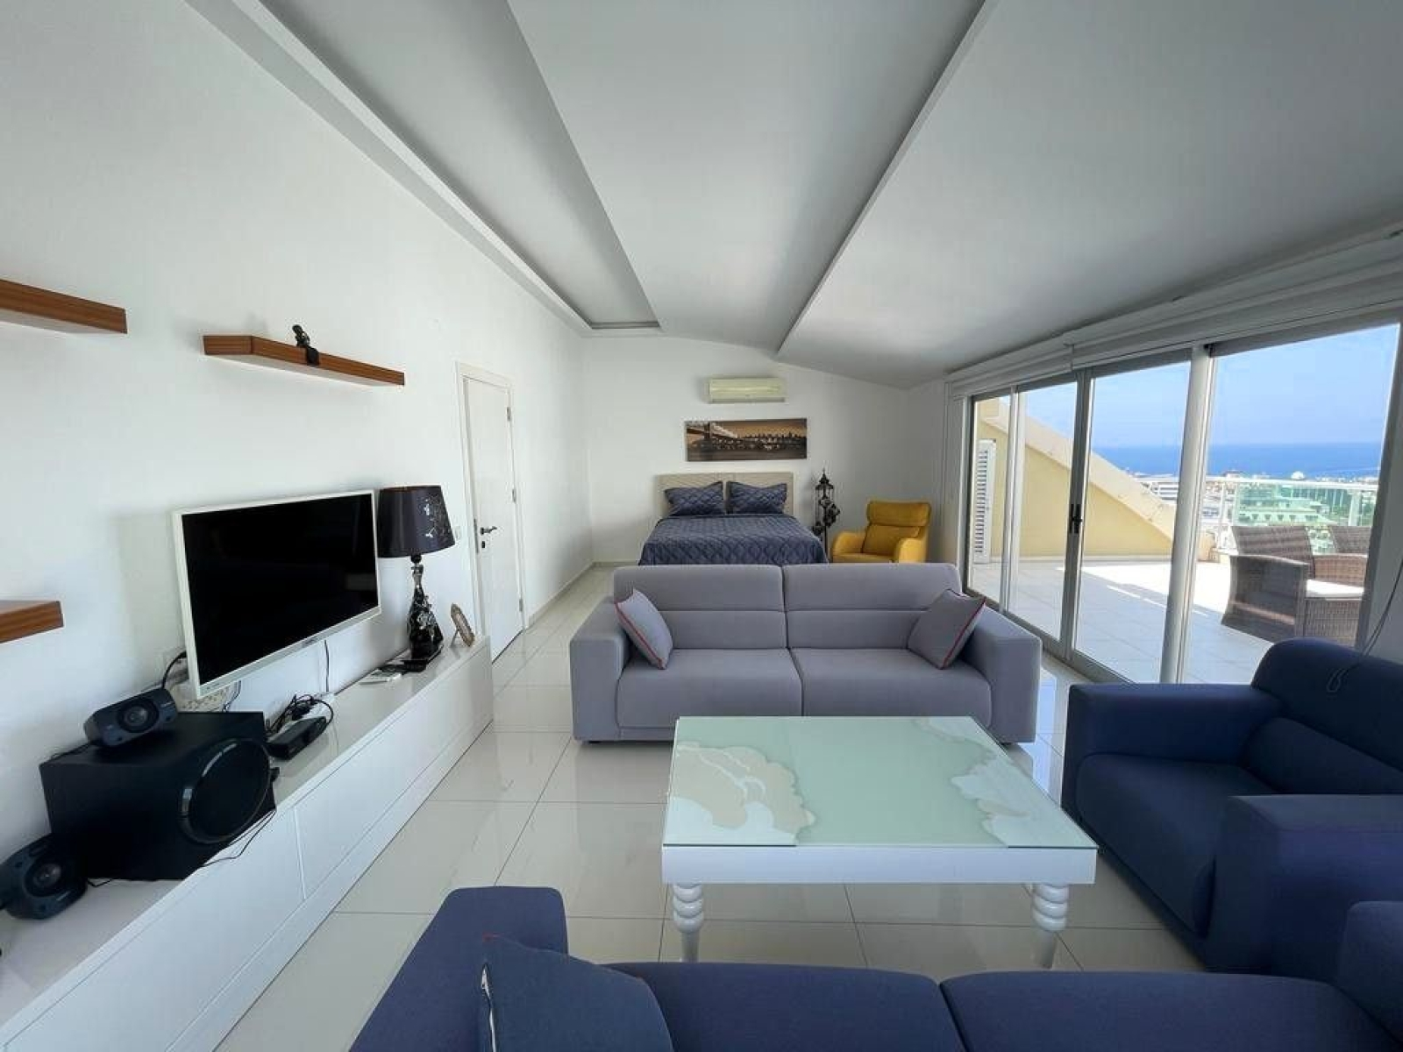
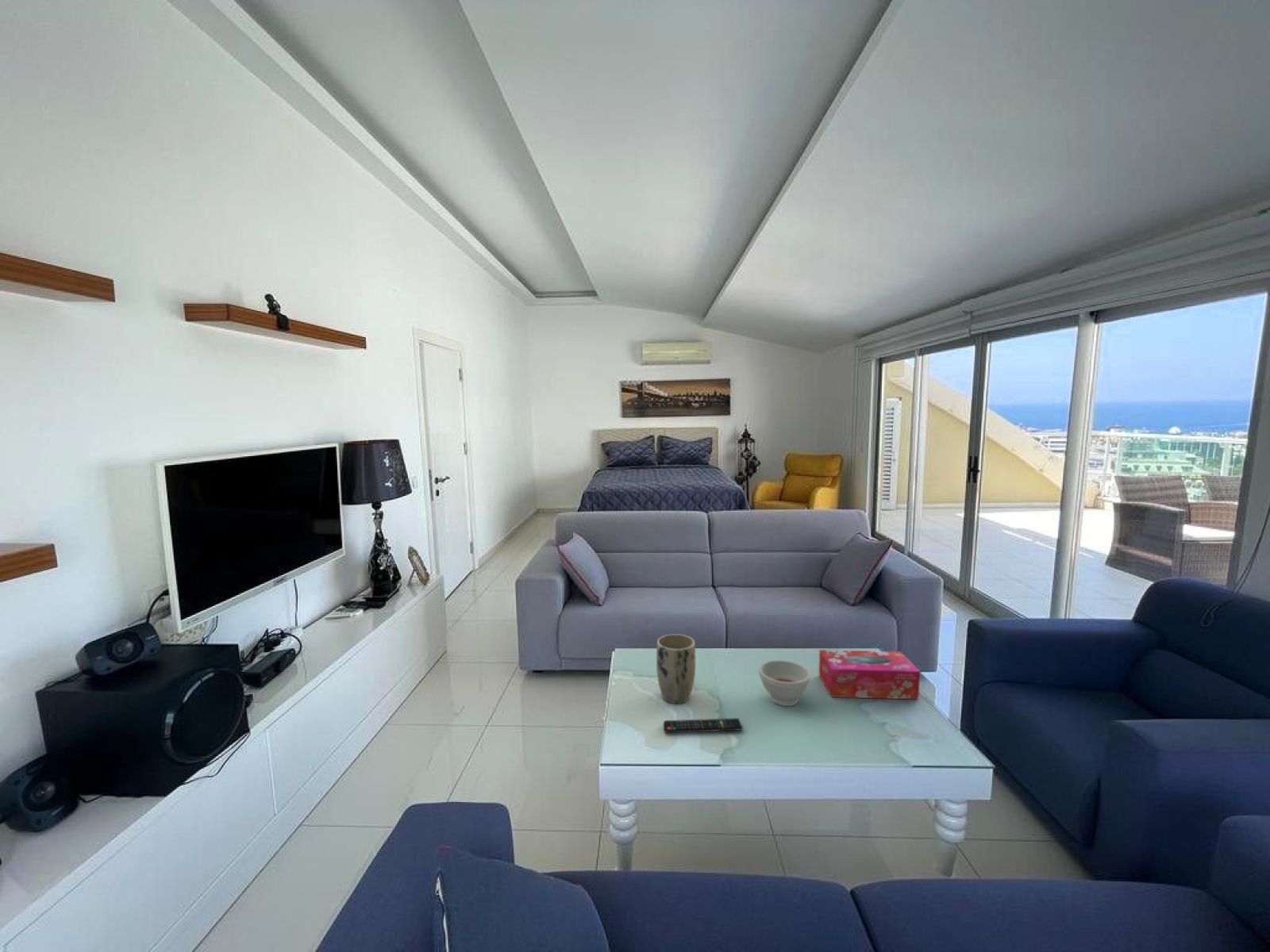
+ bowl (783, 685)
+ plant pot (675, 669)
+ tissue box (867, 673)
+ remote control (702, 726)
